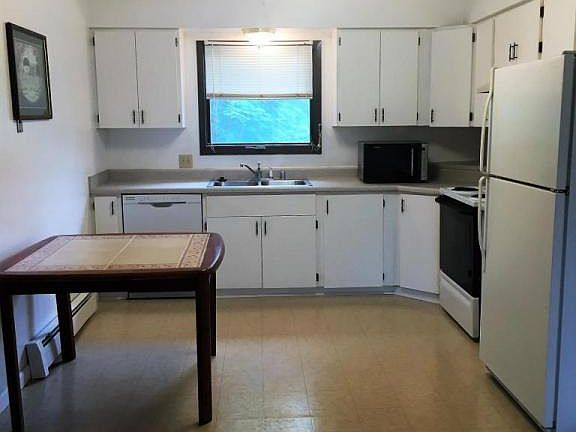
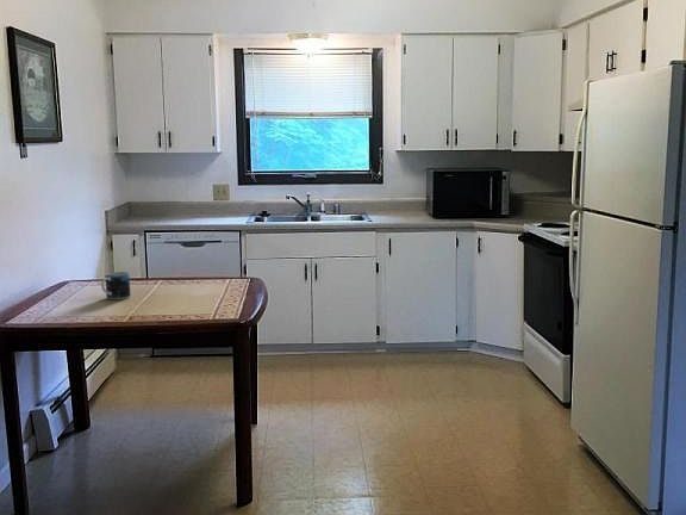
+ mug (113, 286)
